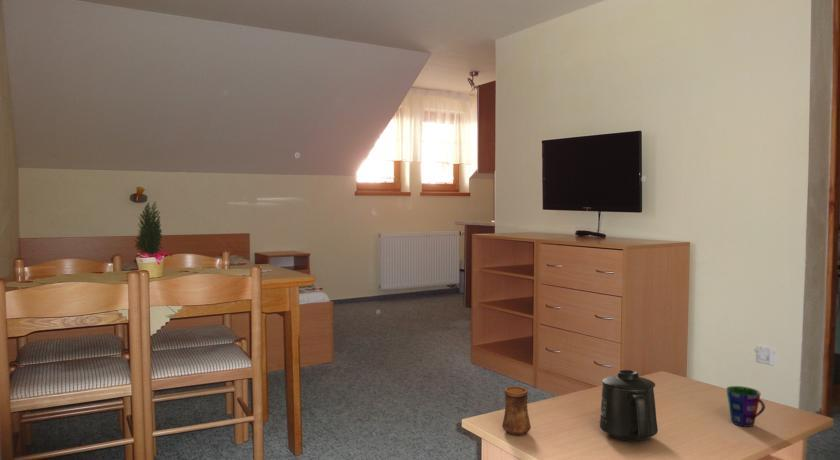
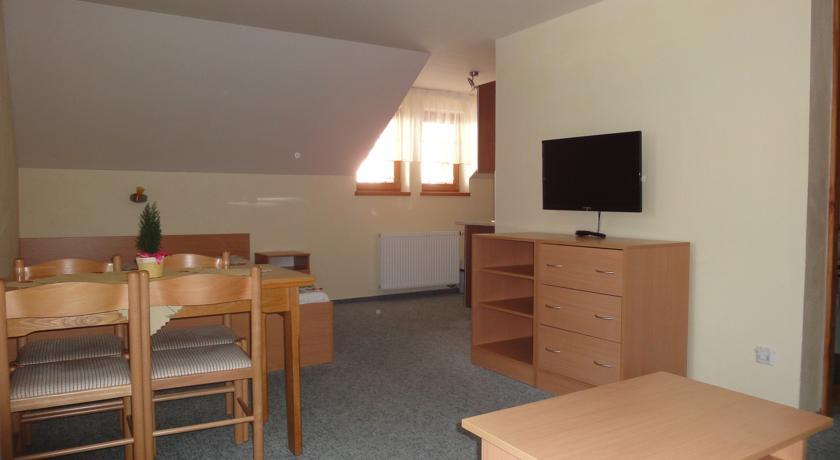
- mug (633, 406)
- cup (746, 408)
- cup (516, 410)
